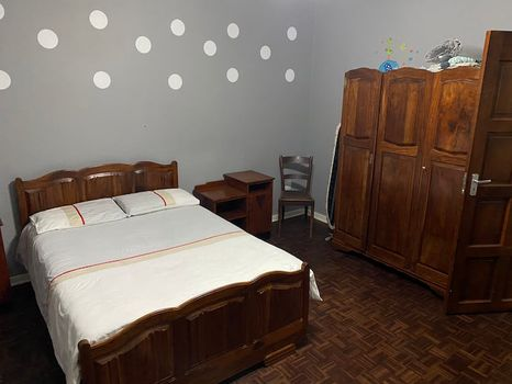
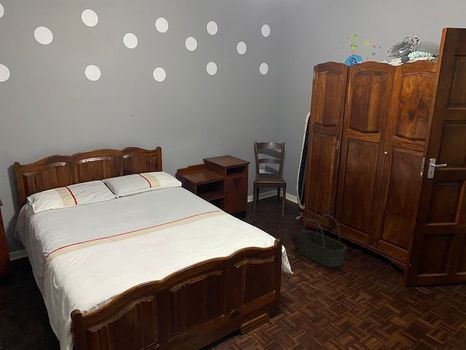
+ basket (321, 237)
